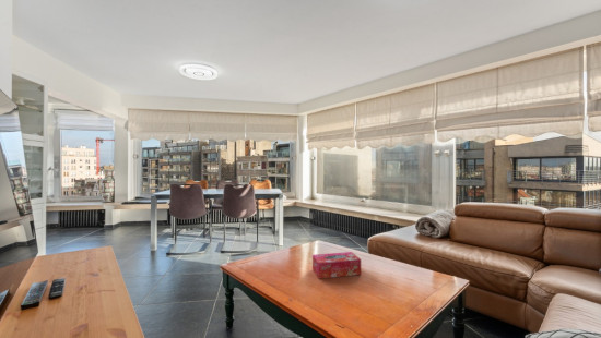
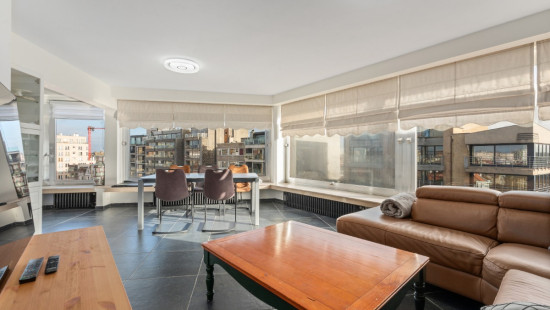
- tissue box (335, 264)
